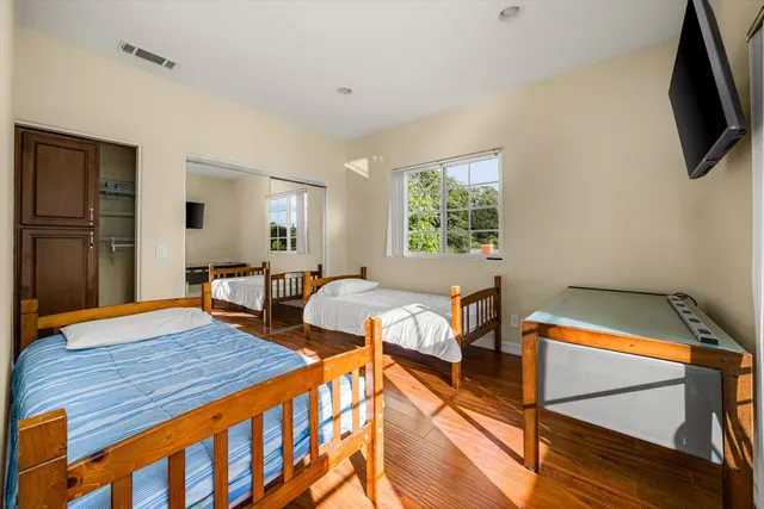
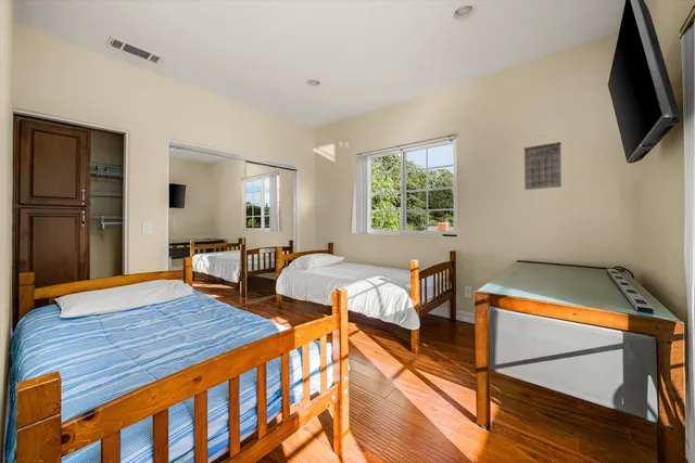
+ calendar (542, 160)
